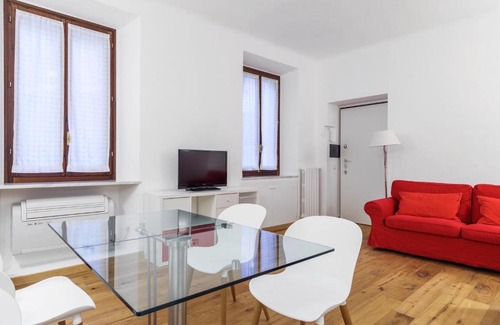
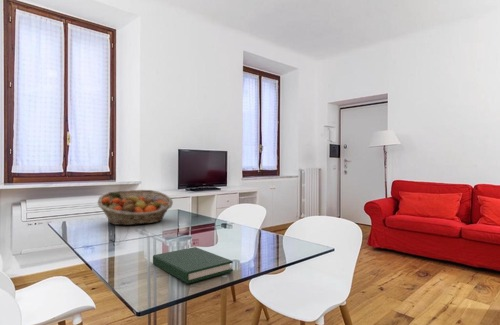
+ hardback book (191, 262)
+ fruit basket (136, 206)
